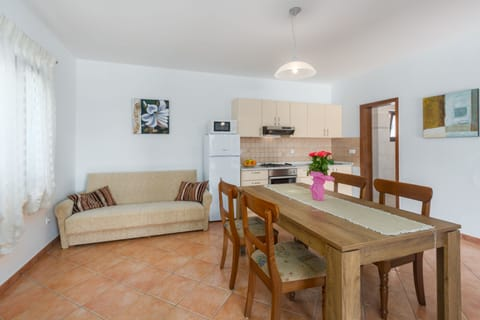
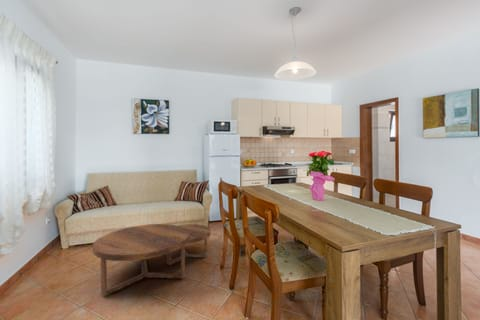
+ coffee table (161, 249)
